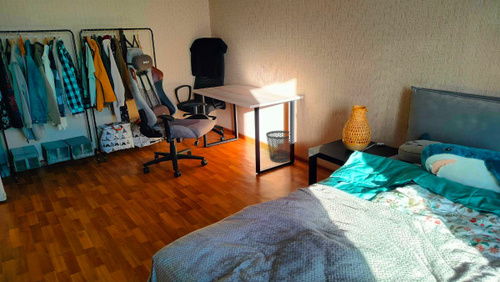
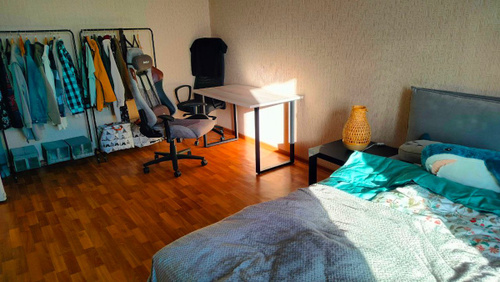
- wastebasket (279, 146)
